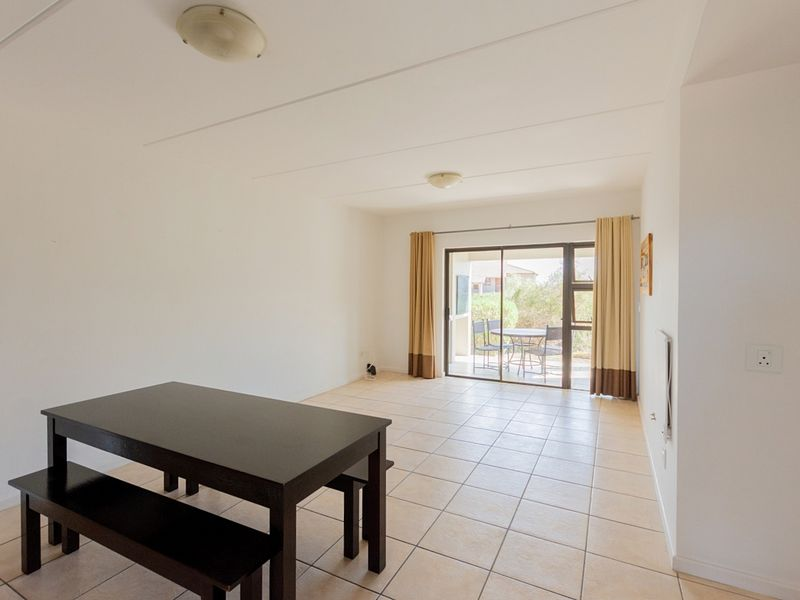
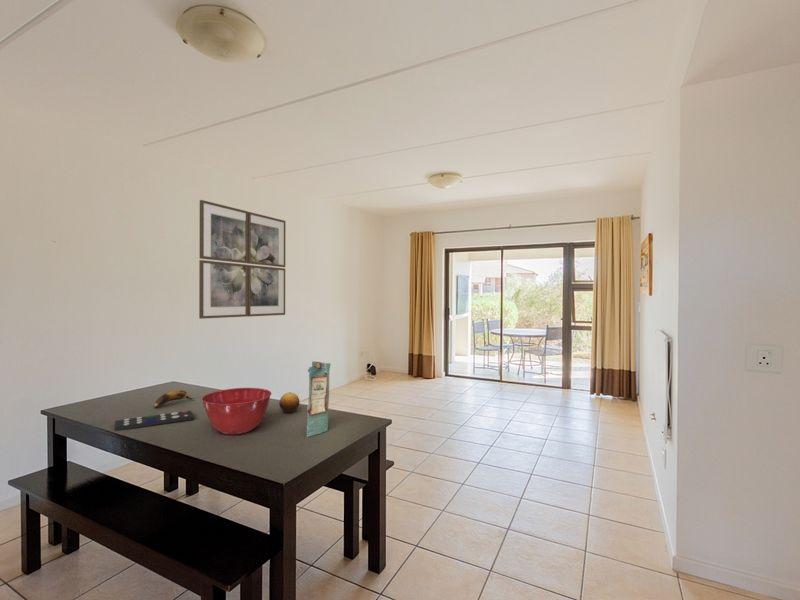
+ mixing bowl (237, 412)
+ banana (173, 397)
+ remote control (155, 419)
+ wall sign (313, 398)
+ fruit (289, 402)
+ wall art (247, 263)
